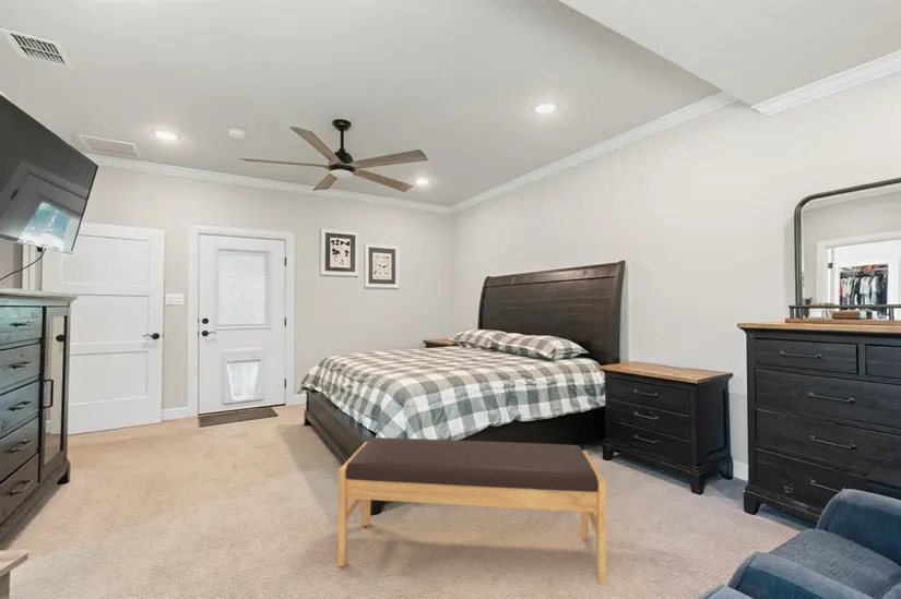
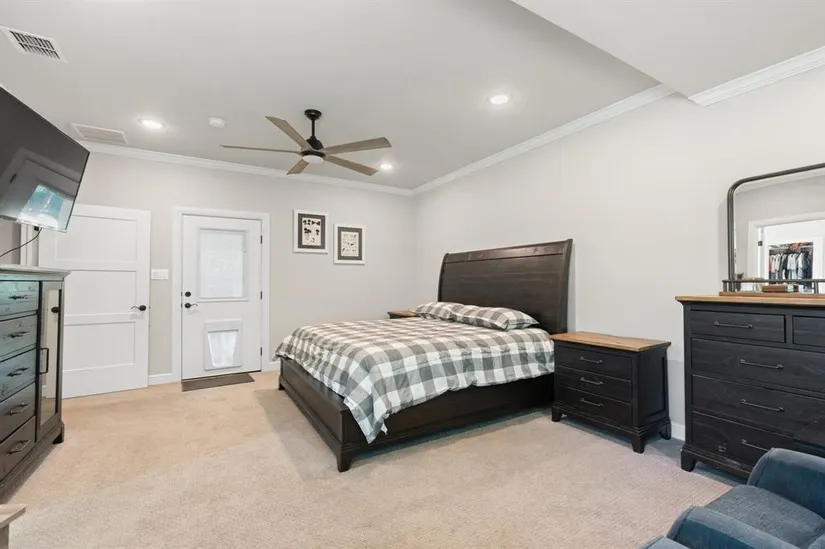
- bench (470, 501)
